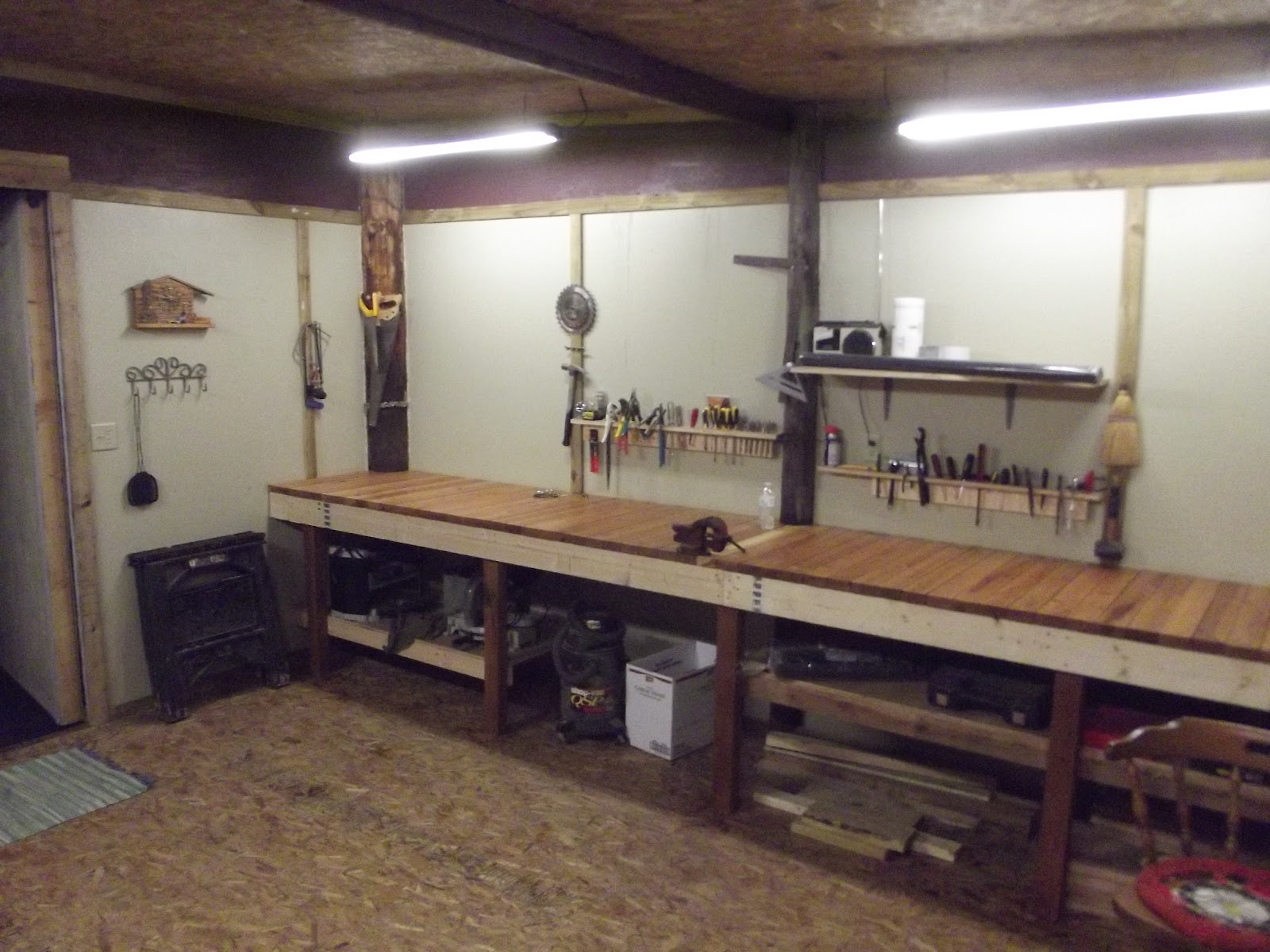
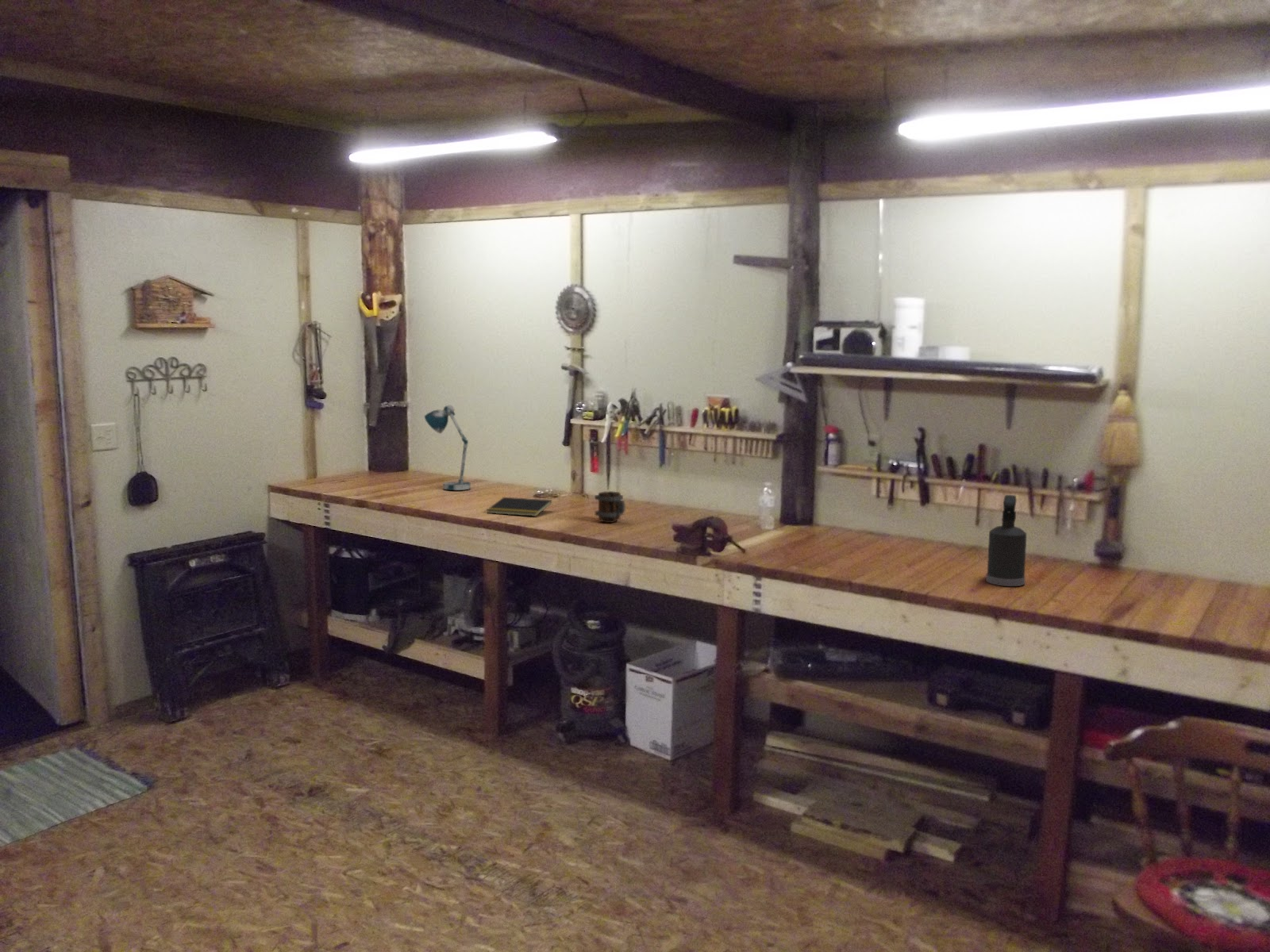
+ desk lamp (463, 446)
+ mug (611, 507)
+ spray bottle (1007, 539)
+ notepad (519, 506)
